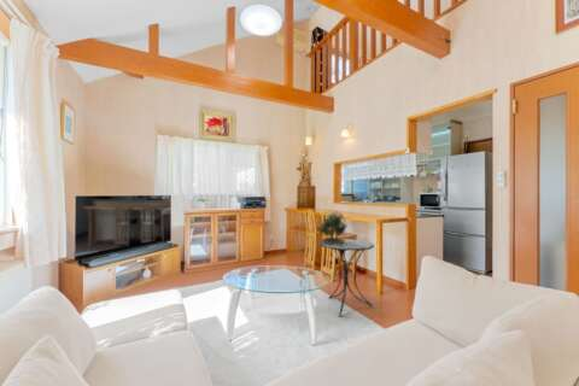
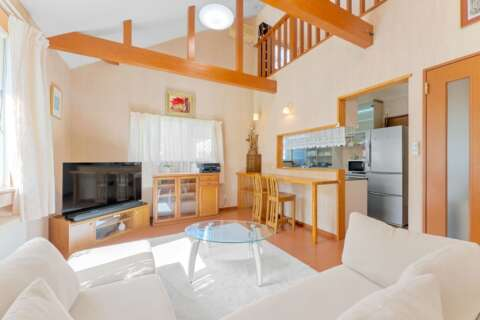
- potted plant (333, 226)
- side table (346, 274)
